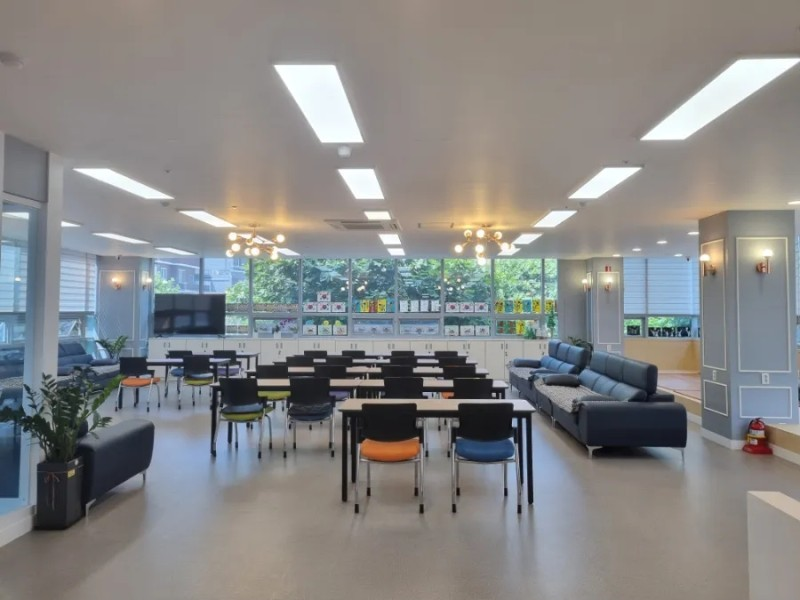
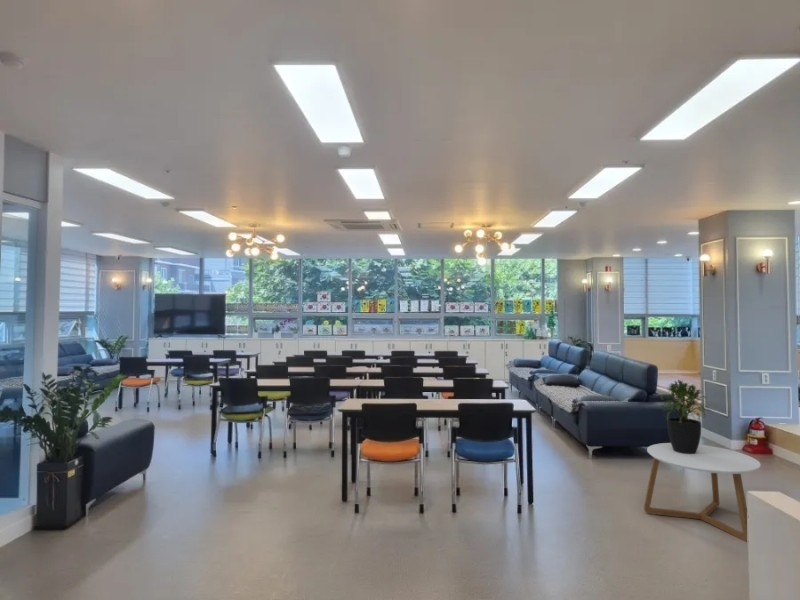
+ coffee table (712, 486)
+ potted plant (683, 414)
